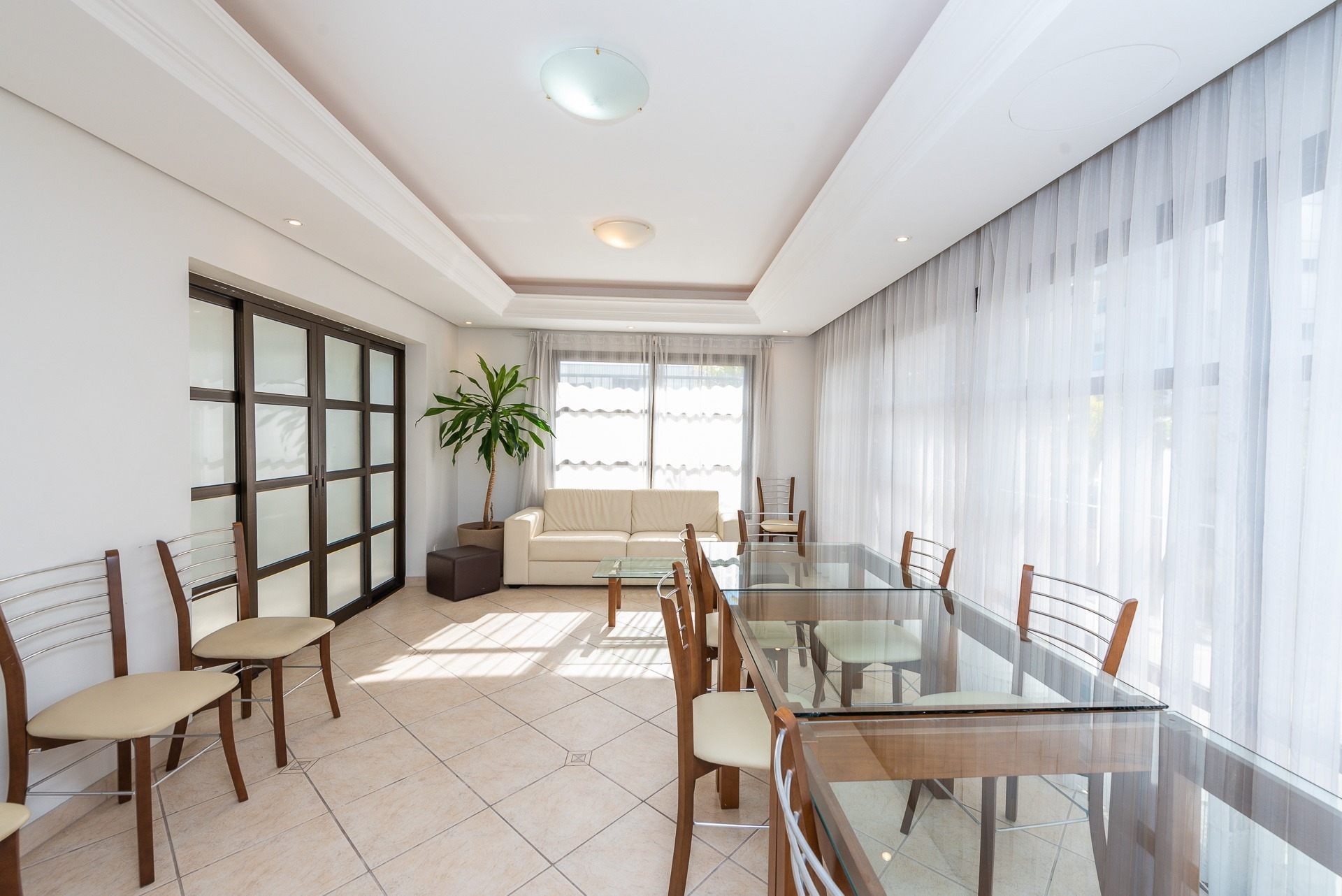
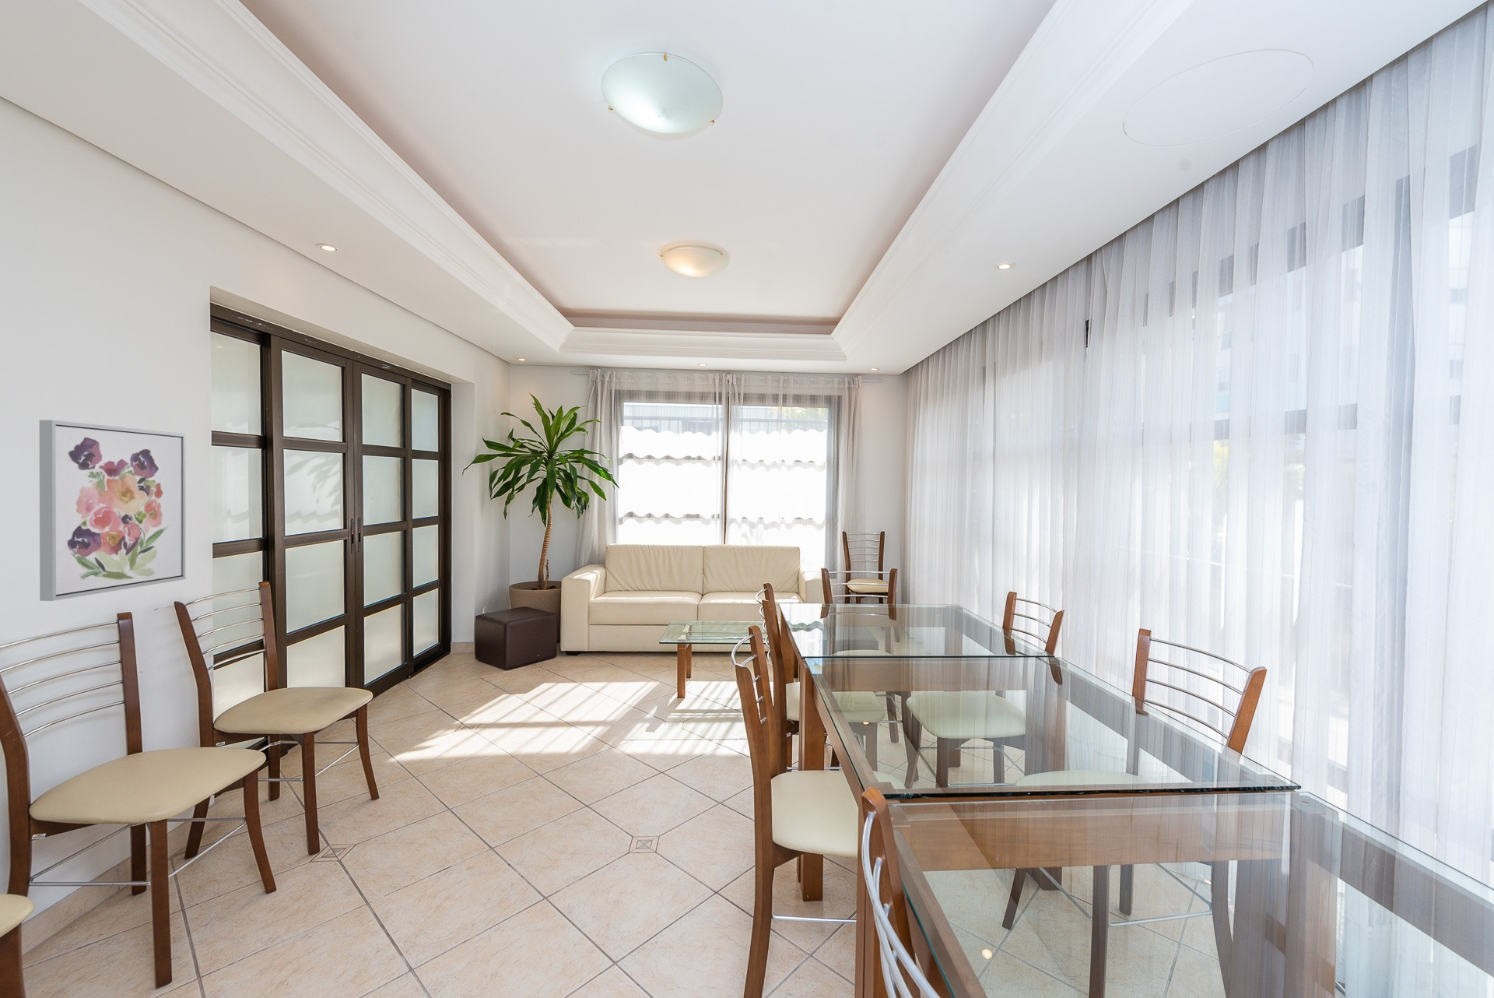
+ wall art (120, 508)
